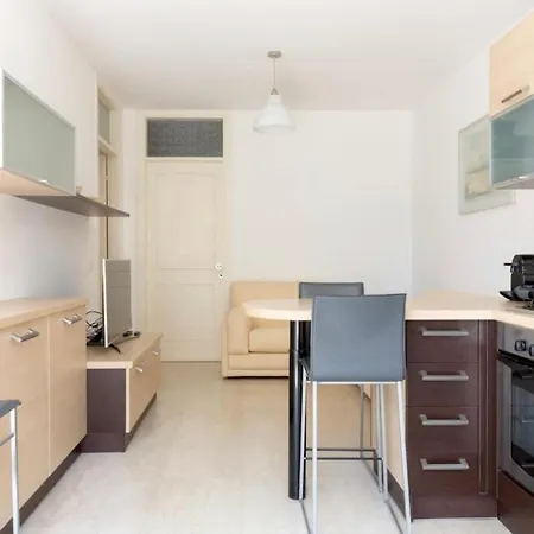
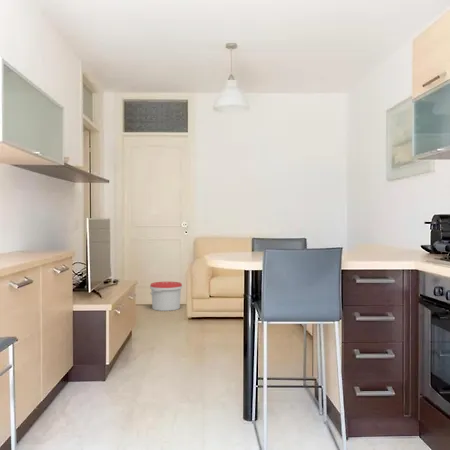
+ bucket (166, 295)
